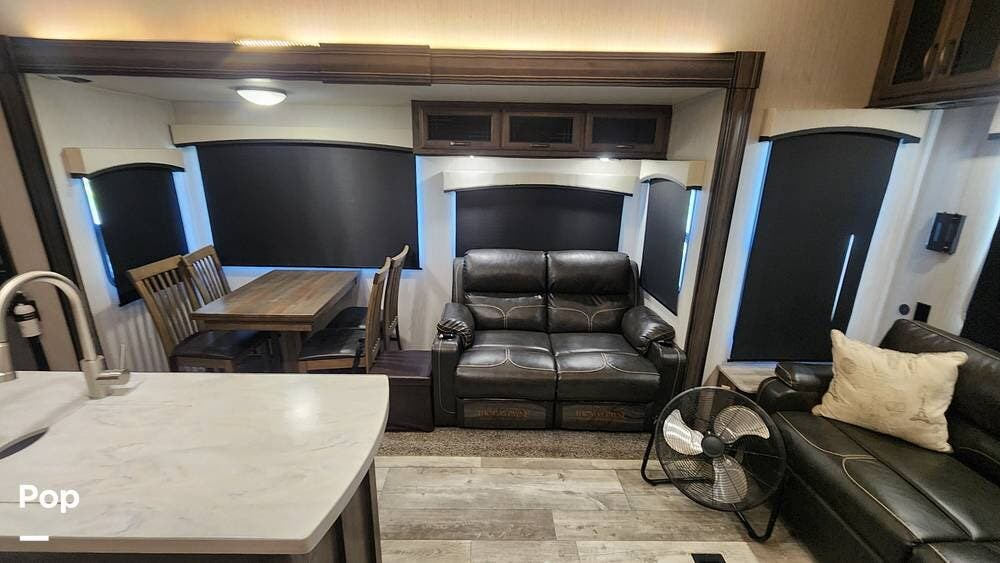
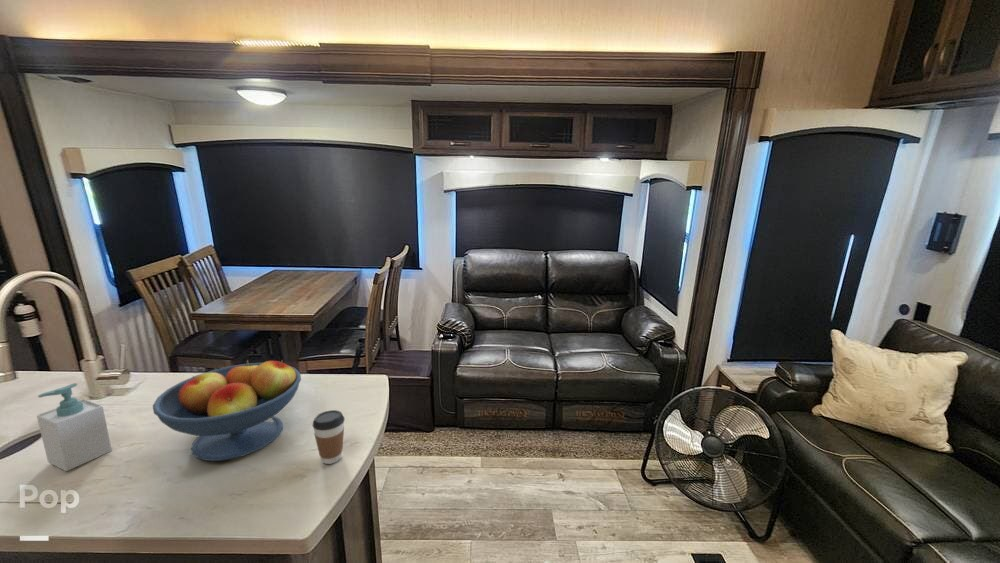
+ coffee cup (329, 437)
+ fruit bowl (235, 403)
+ soap bottle (72, 422)
